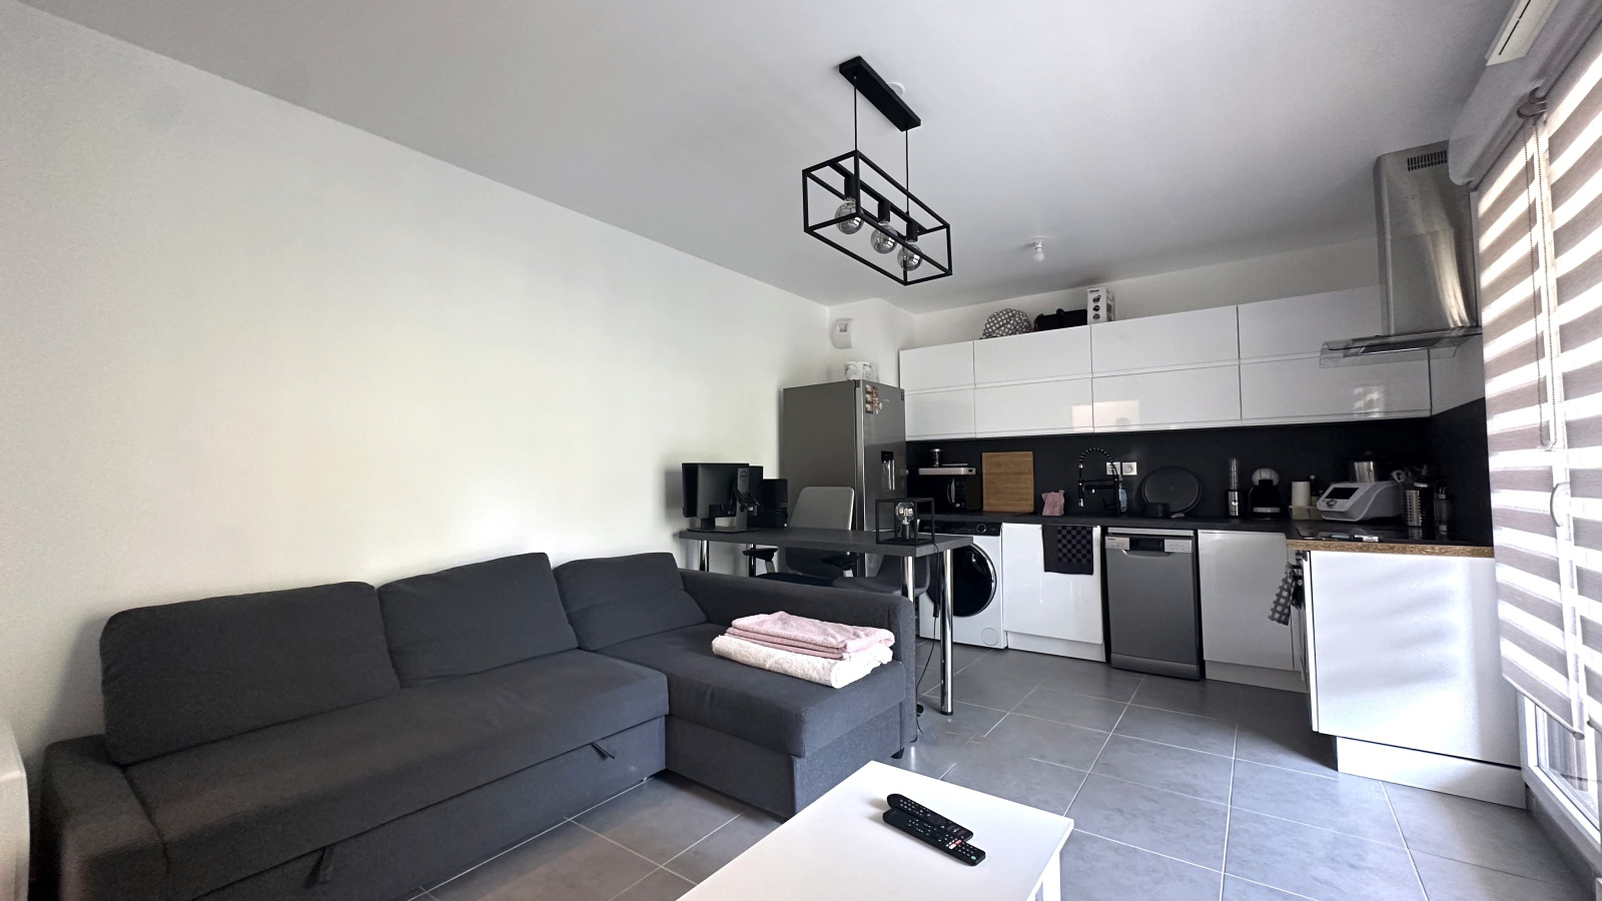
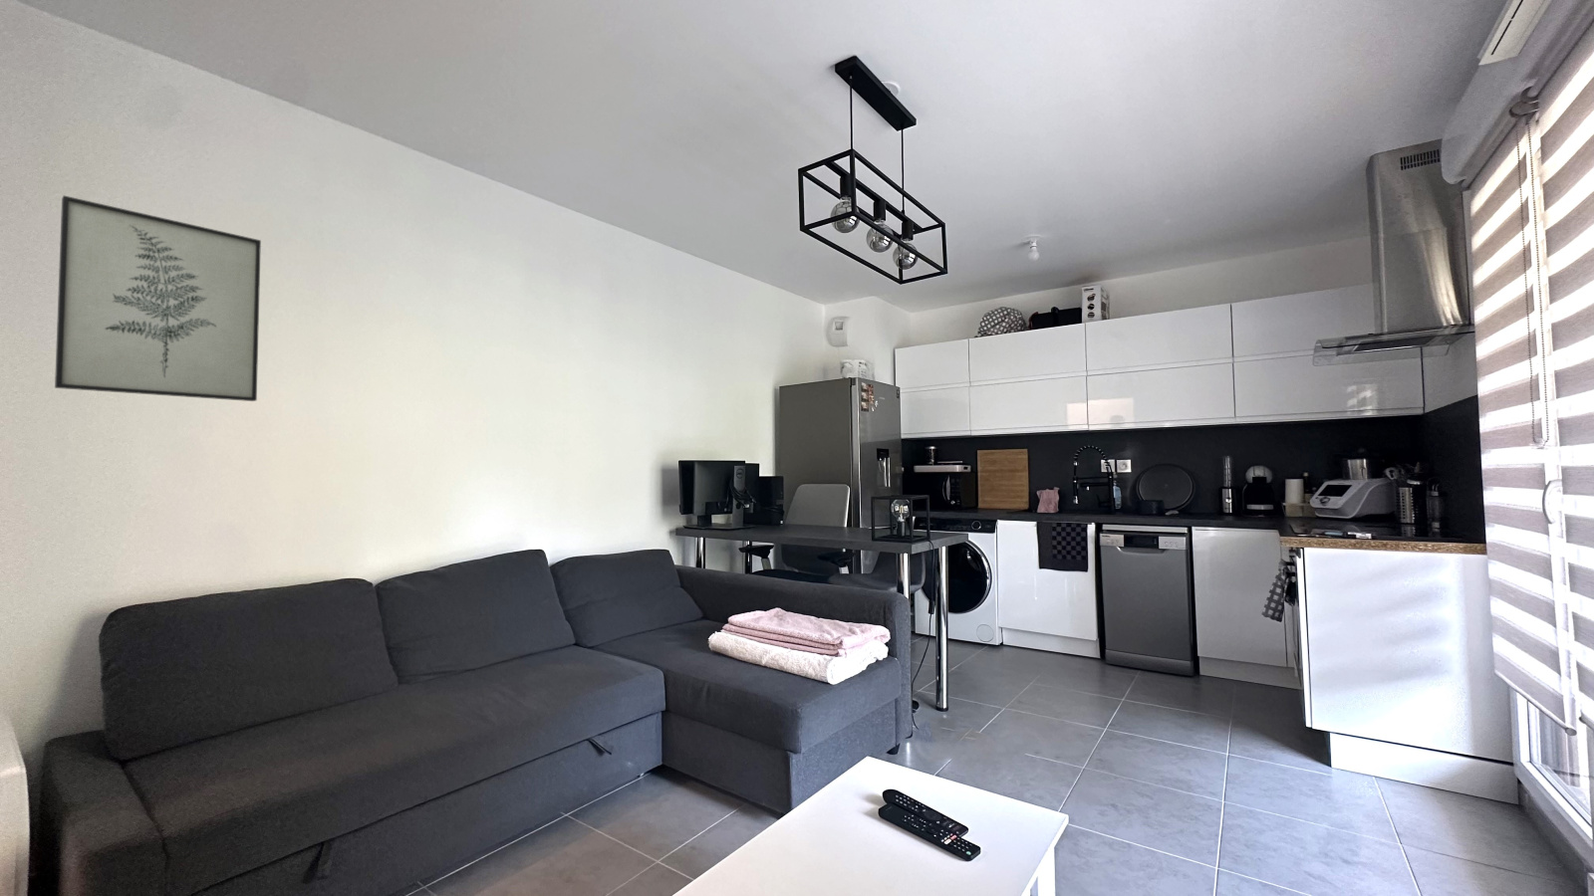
+ wall art (166, 306)
